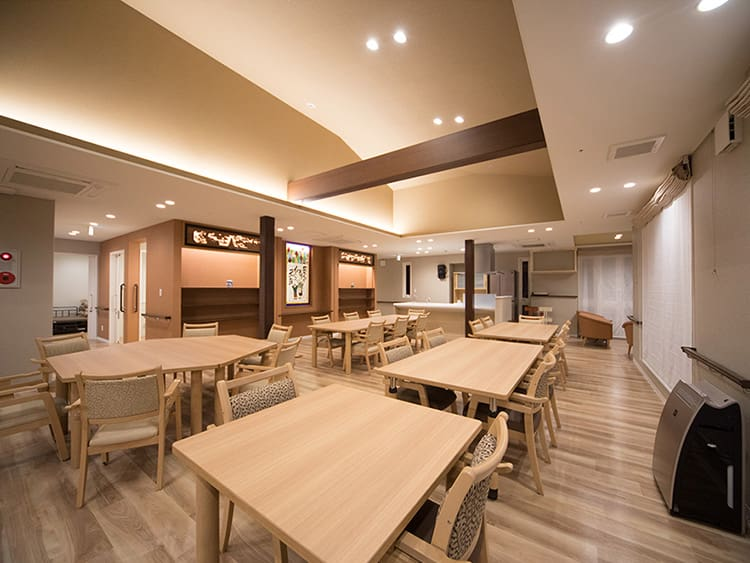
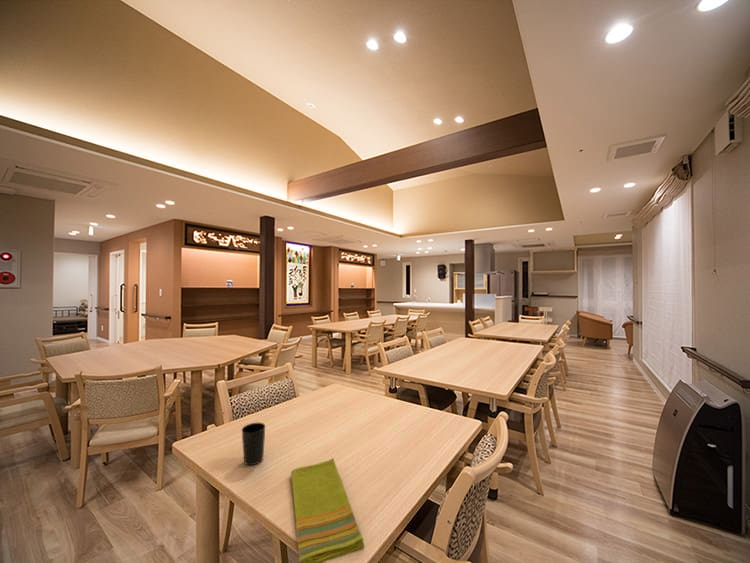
+ dish towel (321, 500)
+ cup (253, 443)
